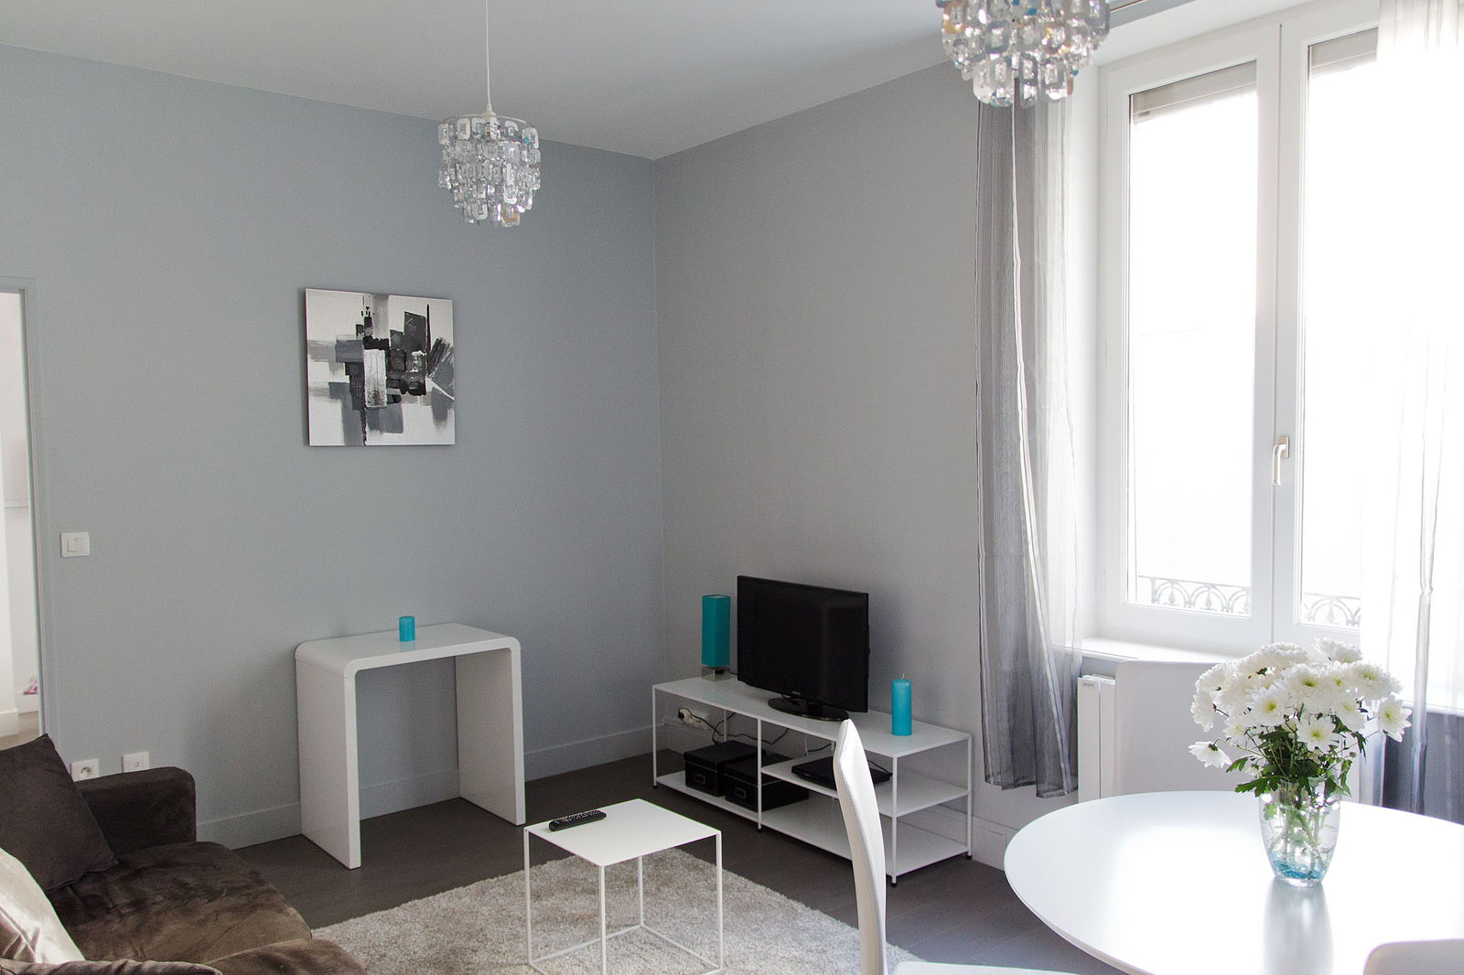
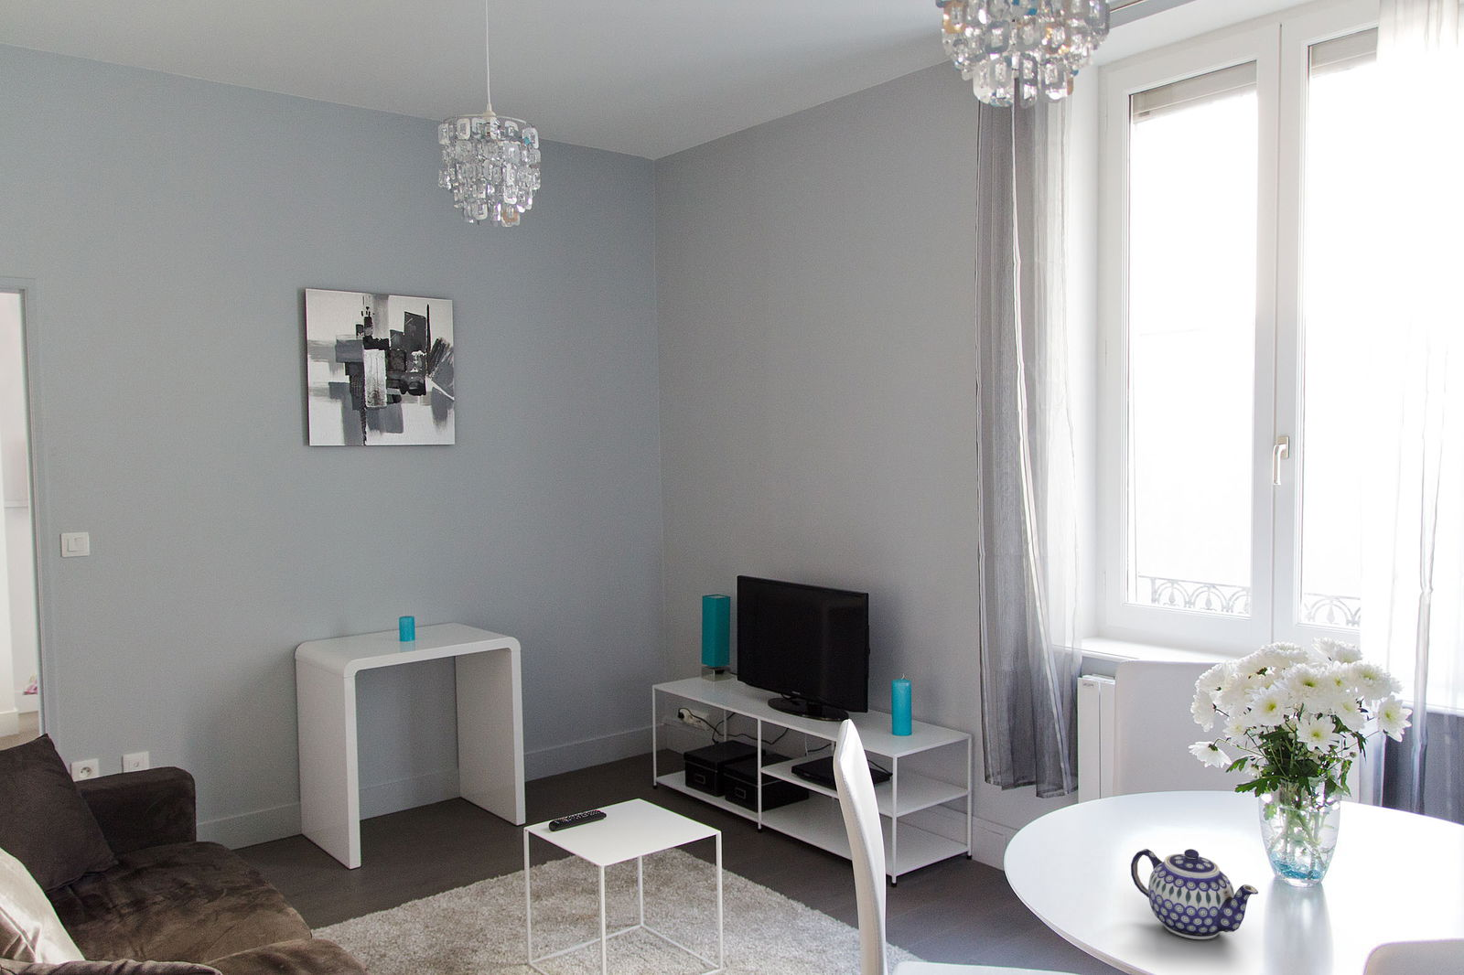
+ teapot (1191, 889)
